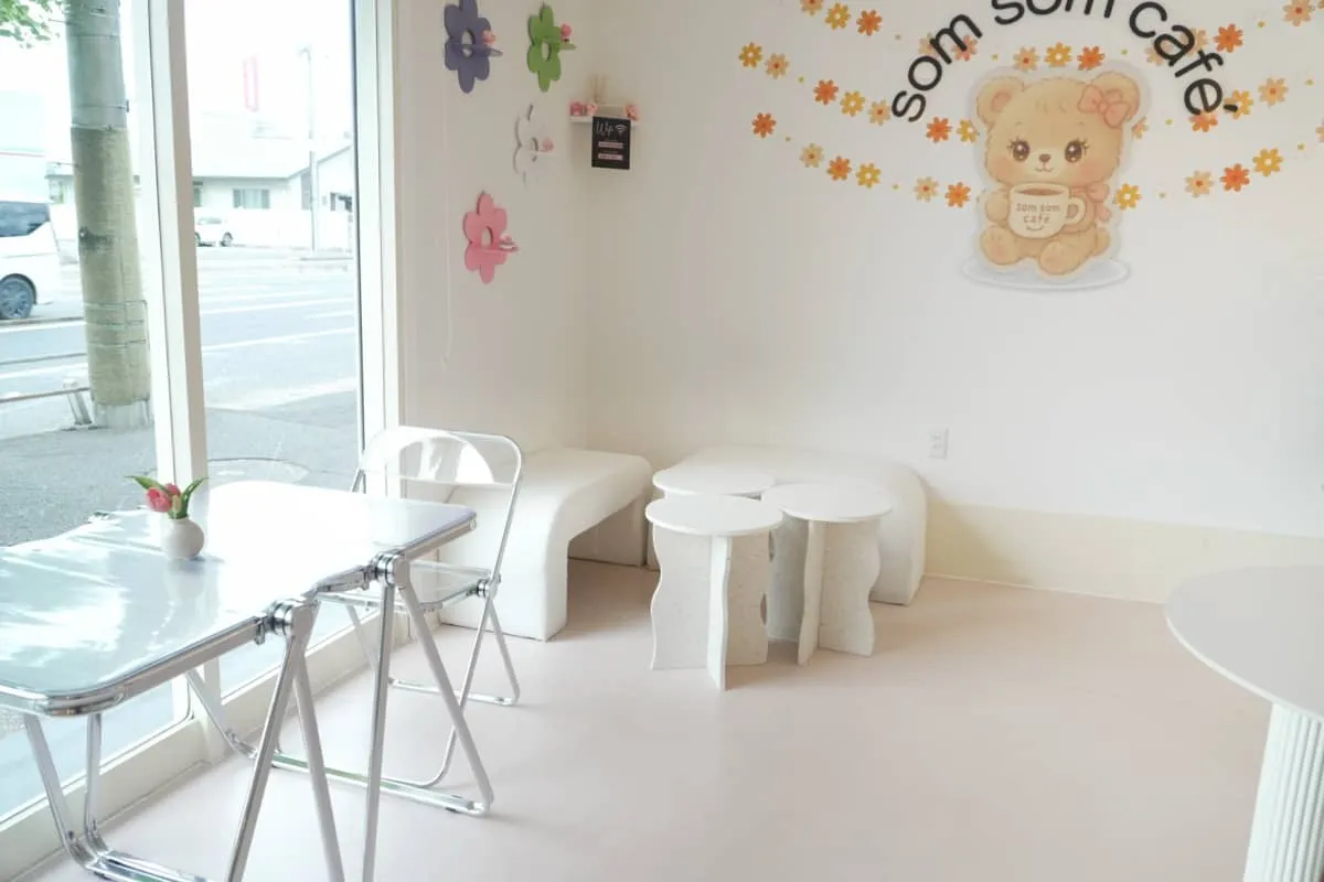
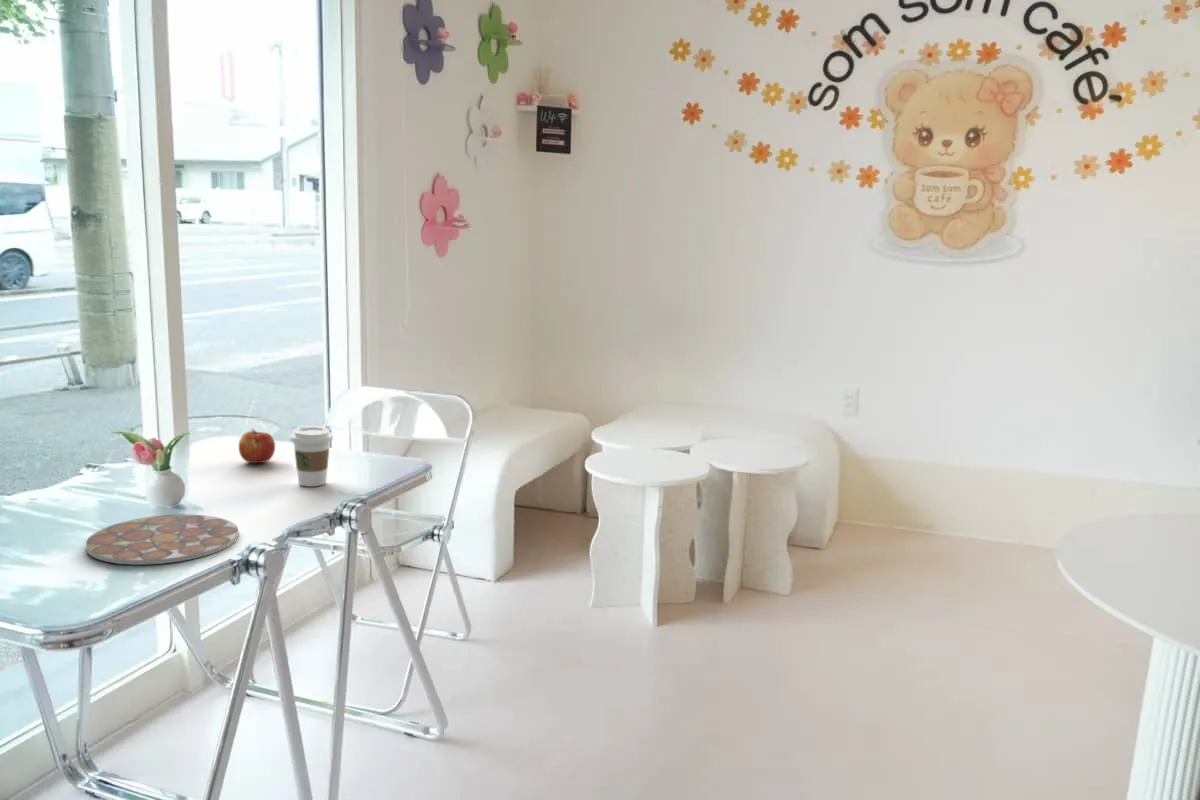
+ plate (164, 537)
+ apple (257, 445)
+ coffee cup (312, 456)
